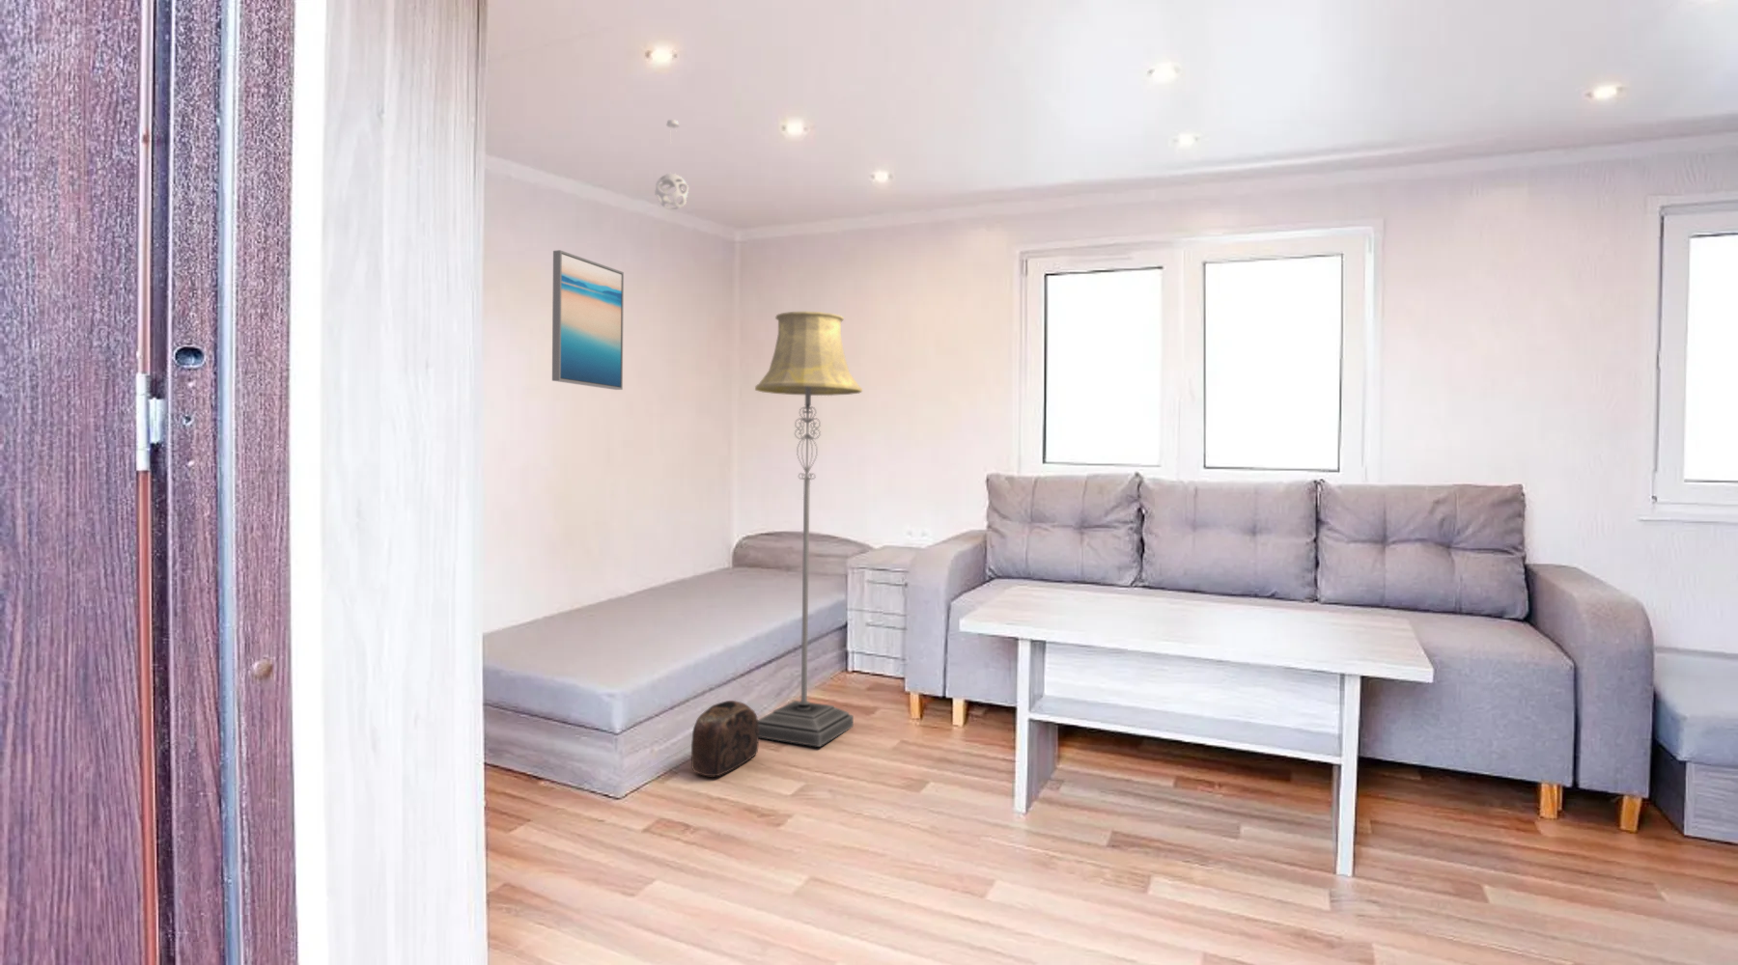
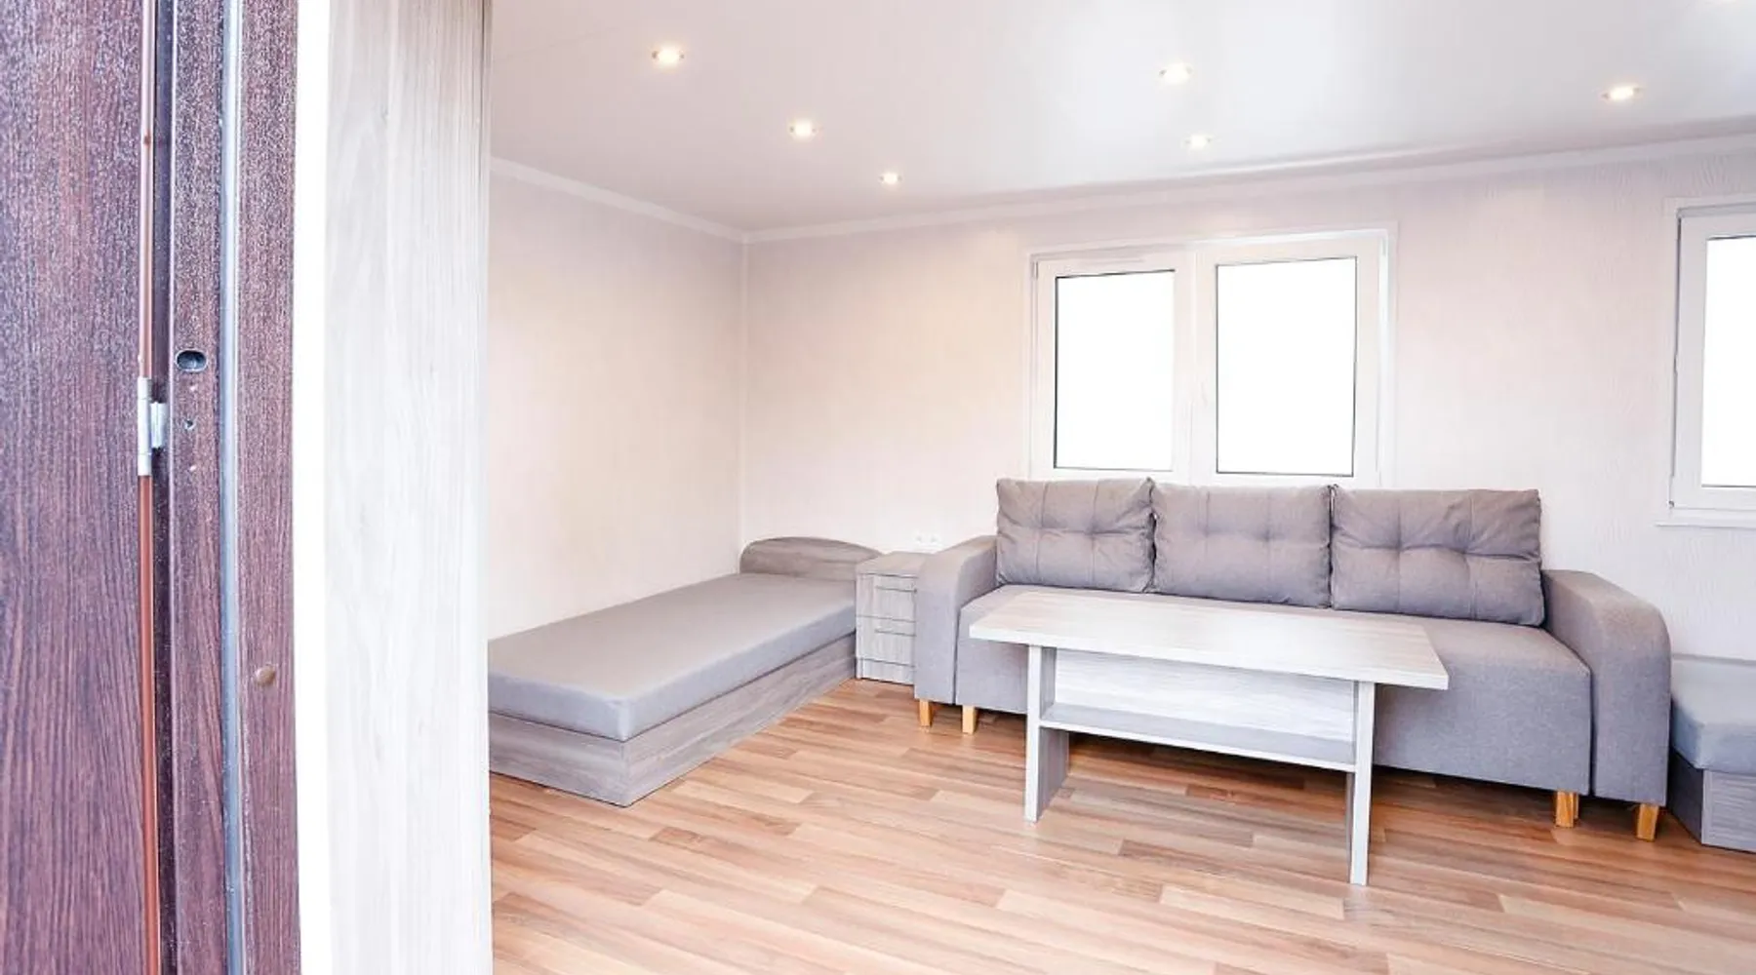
- floor lamp (806, 525)
- bag (725, 733)
- wall art (588, 323)
- pendant light (672, 174)
